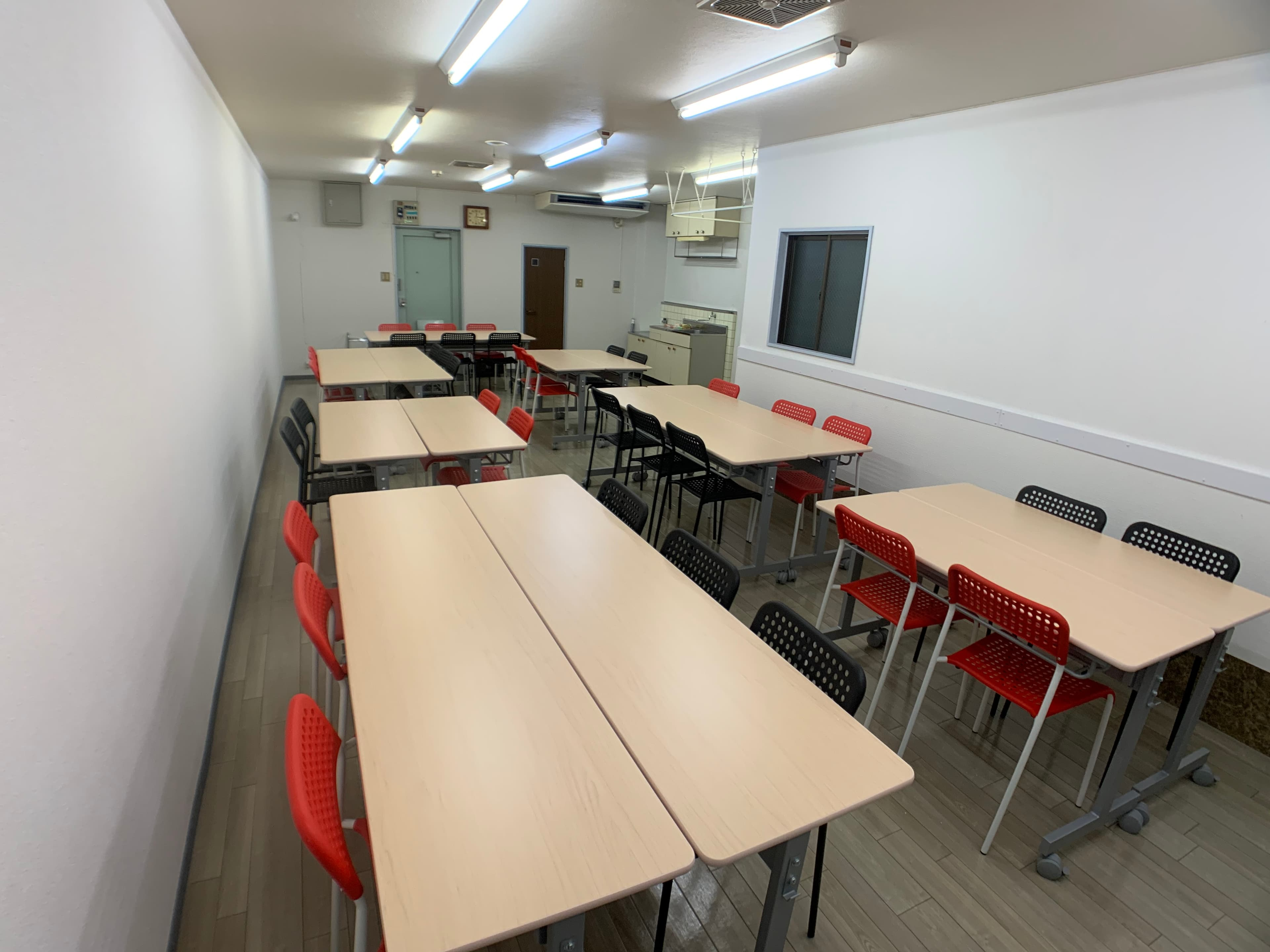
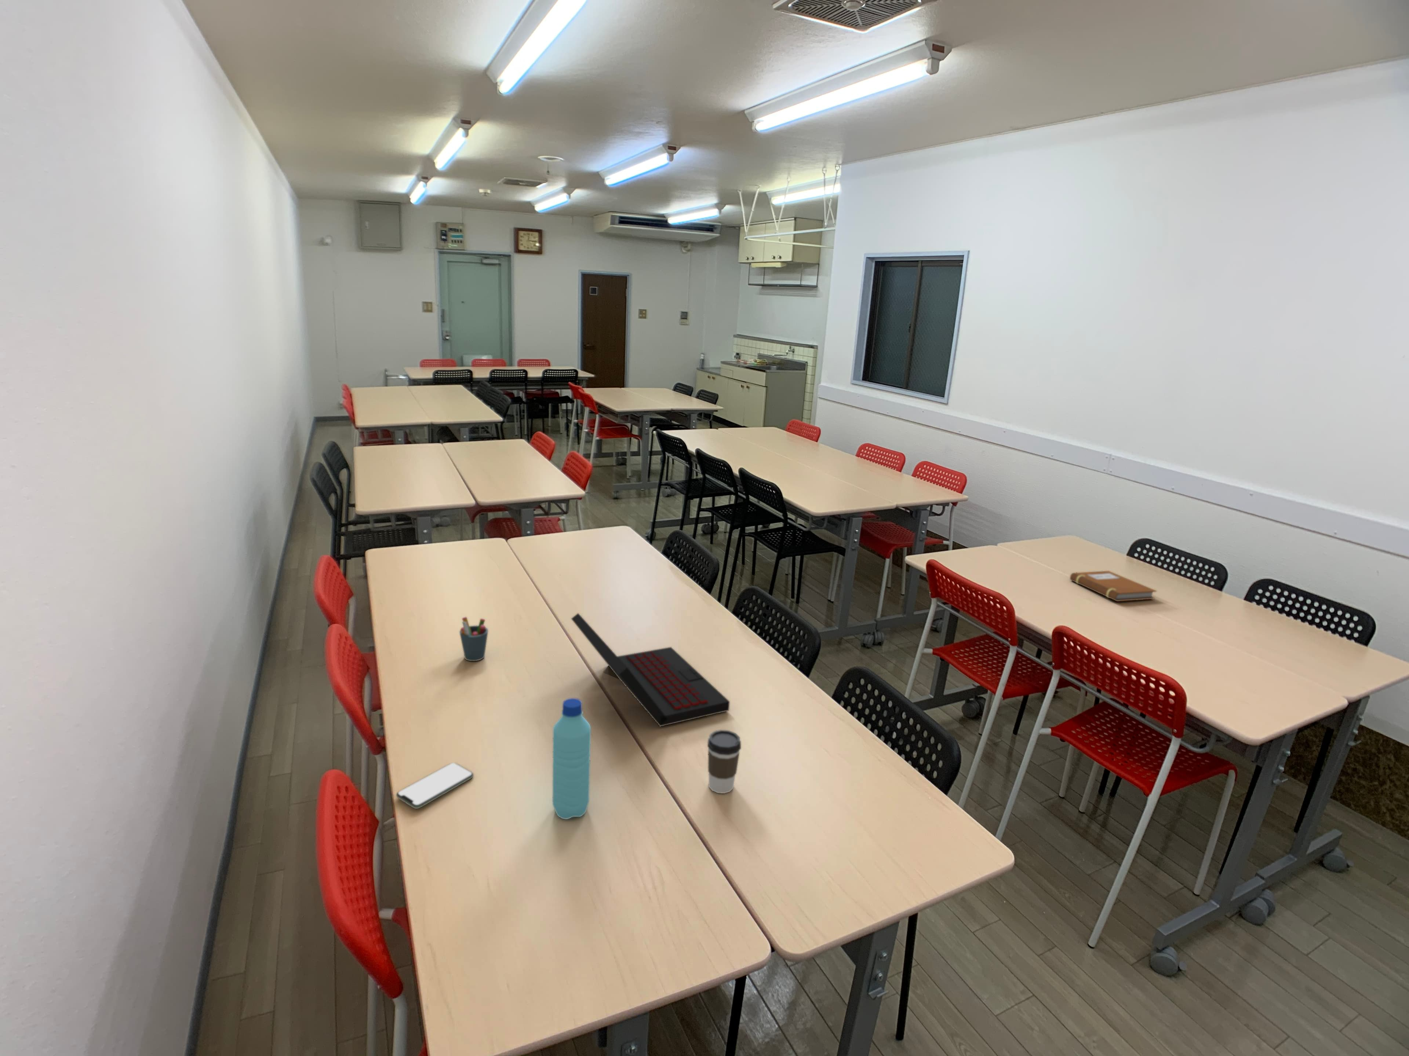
+ smartphone (436, 784)
+ water bottle (571, 758)
+ notebook (1109, 585)
+ laptop (648, 661)
+ pen holder (474, 637)
+ coffee cup (722, 762)
